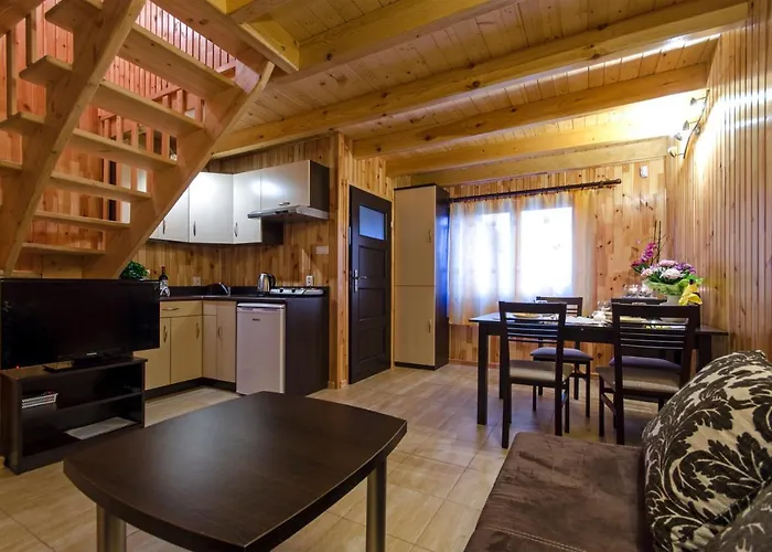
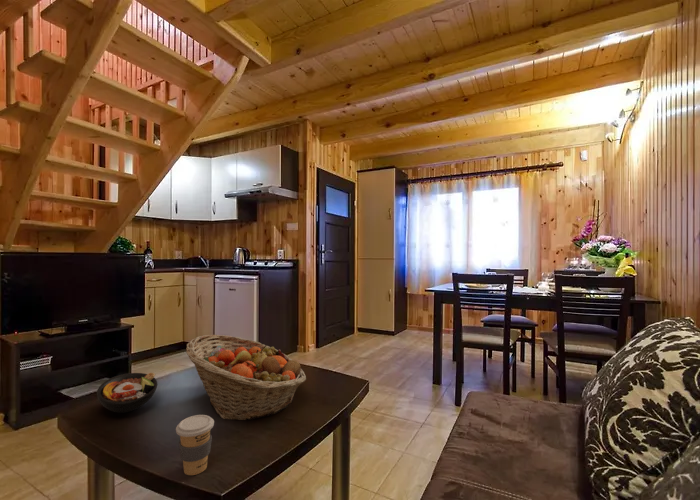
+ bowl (128, 394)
+ coffee cup (195, 445)
+ fruit basket (247, 368)
